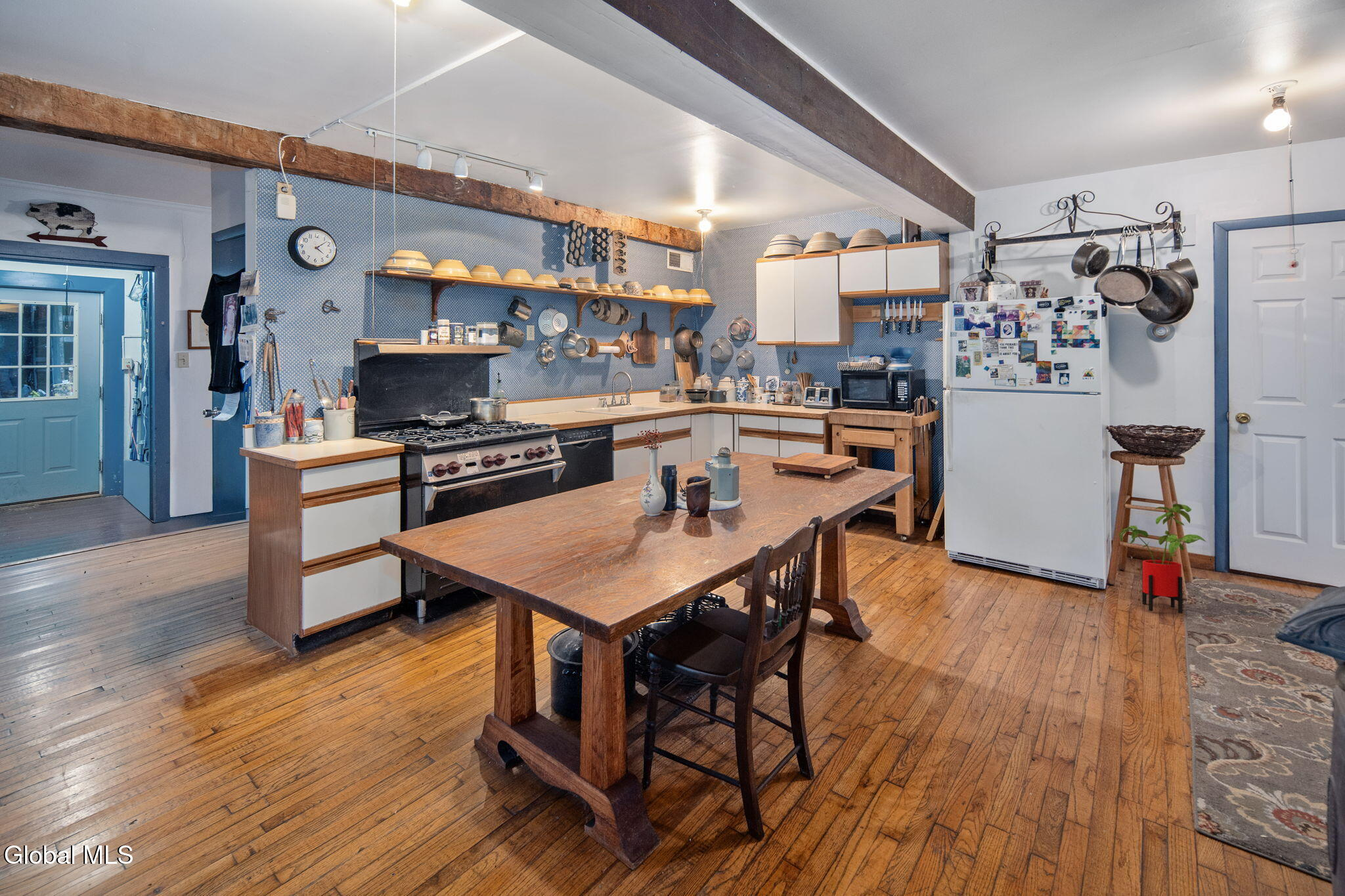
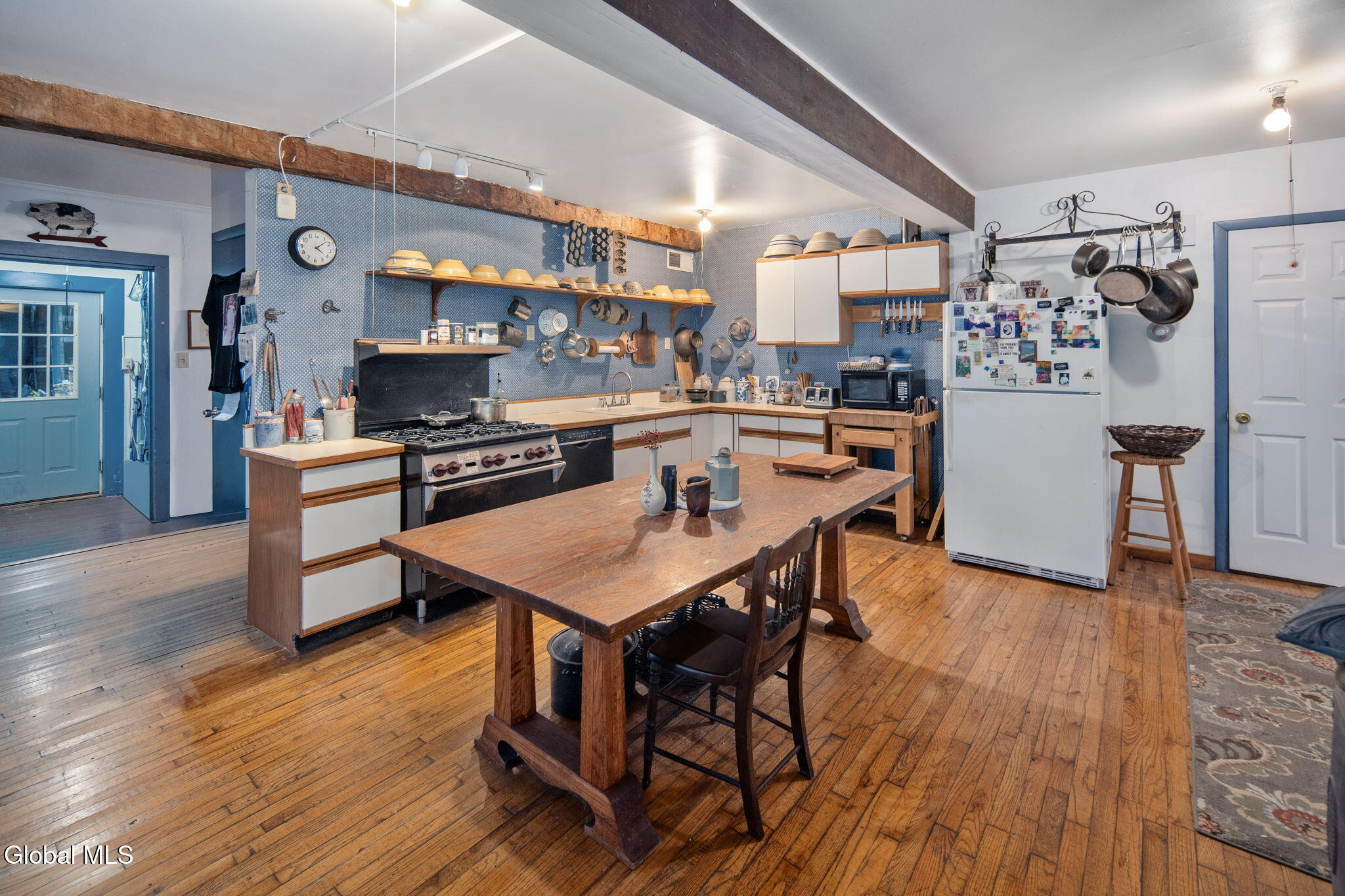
- house plant (1164, 556)
